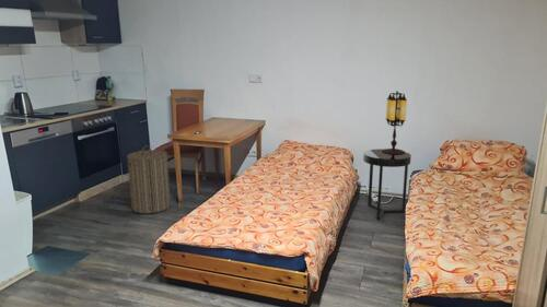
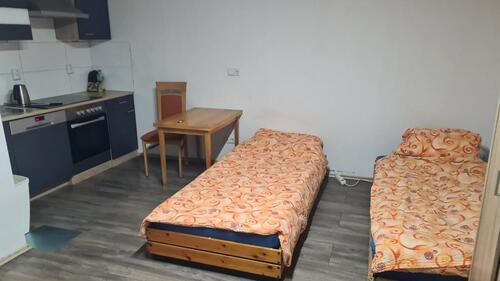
- side table (381, 184)
- table lamp (395, 121)
- laundry hamper (149, 176)
